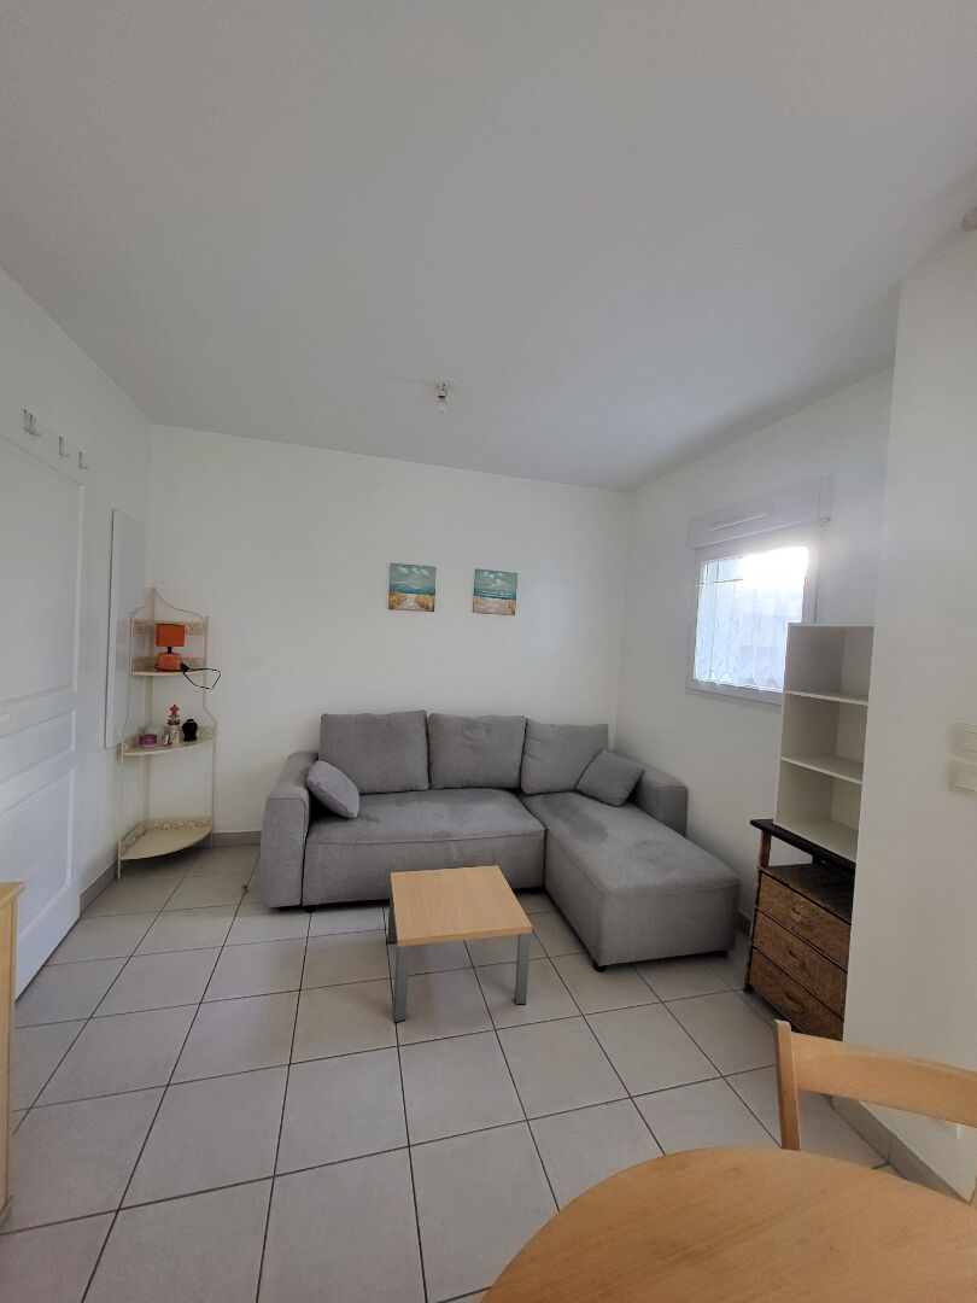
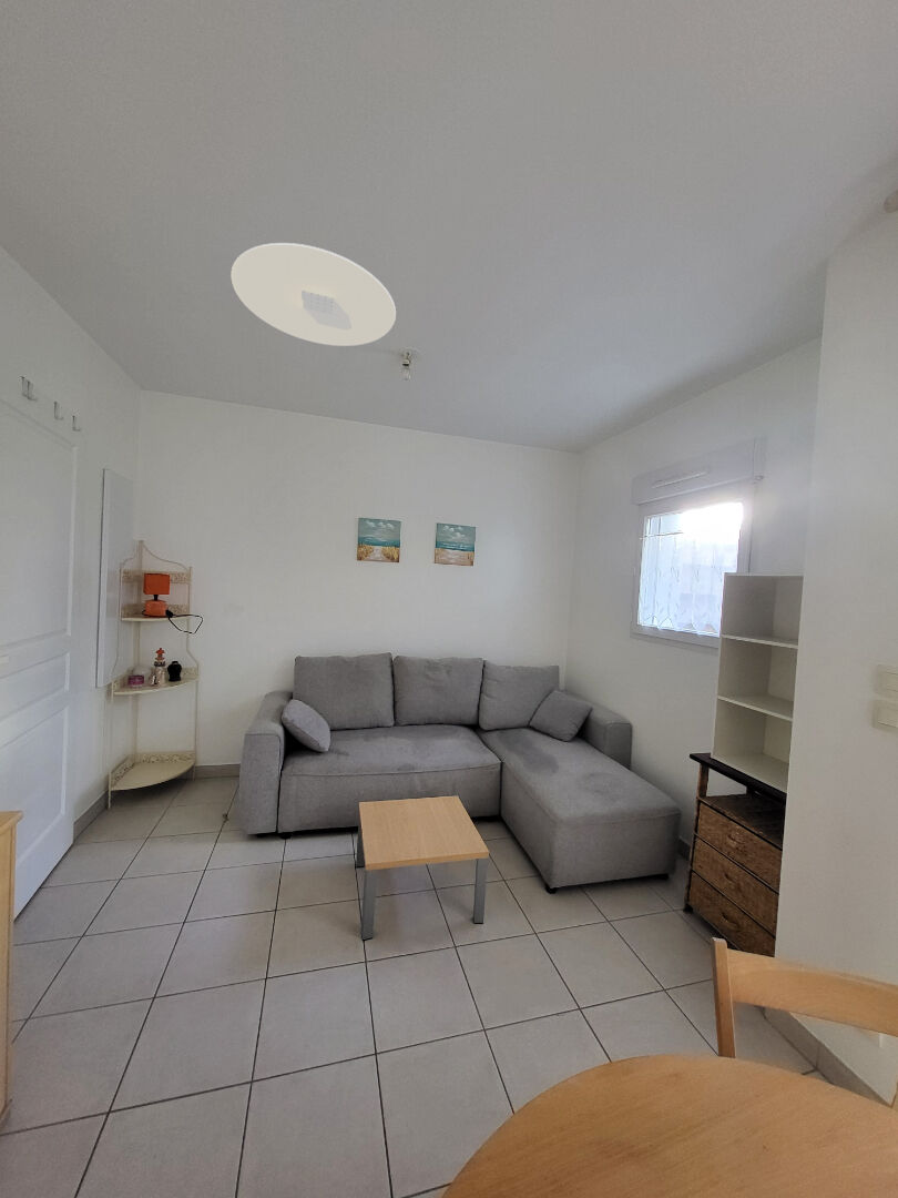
+ ceiling light (317, 295)
